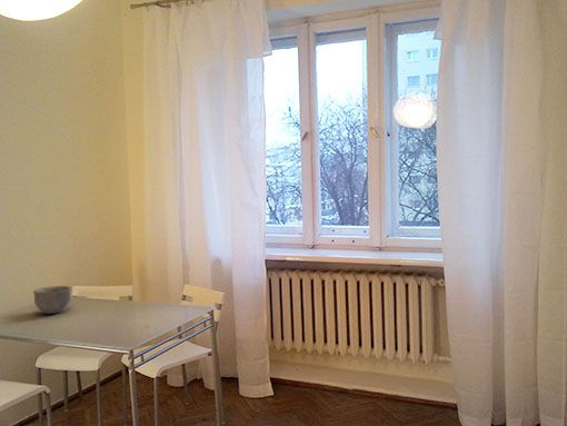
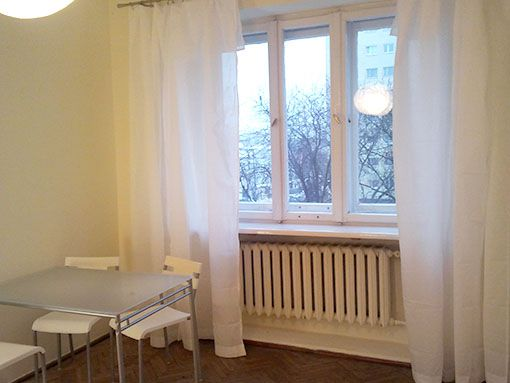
- bowl (52, 300)
